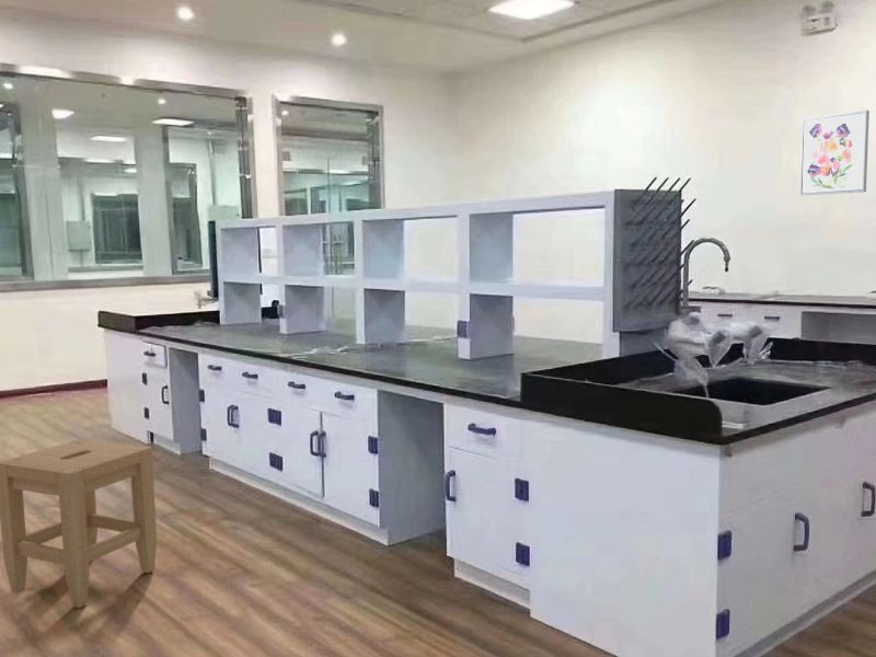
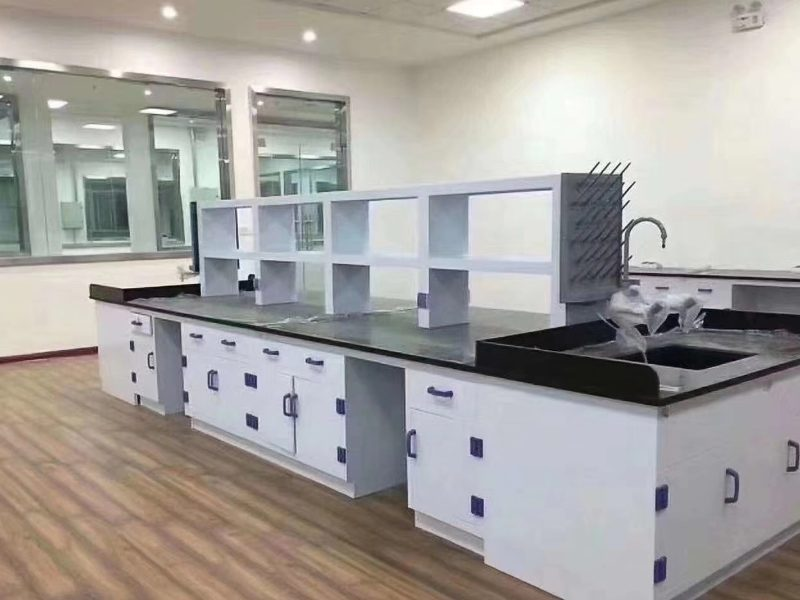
- stool (80, 518)
- wall art (833, 154)
